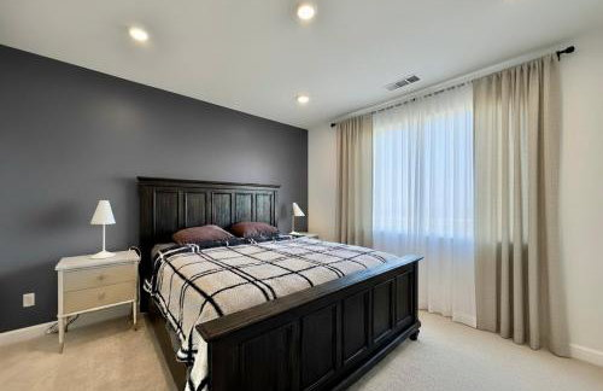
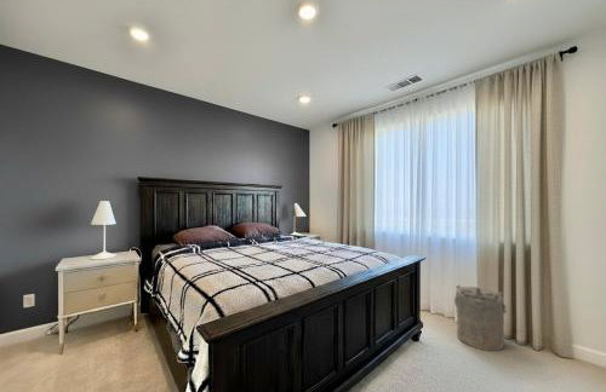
+ laundry hamper (476, 313)
